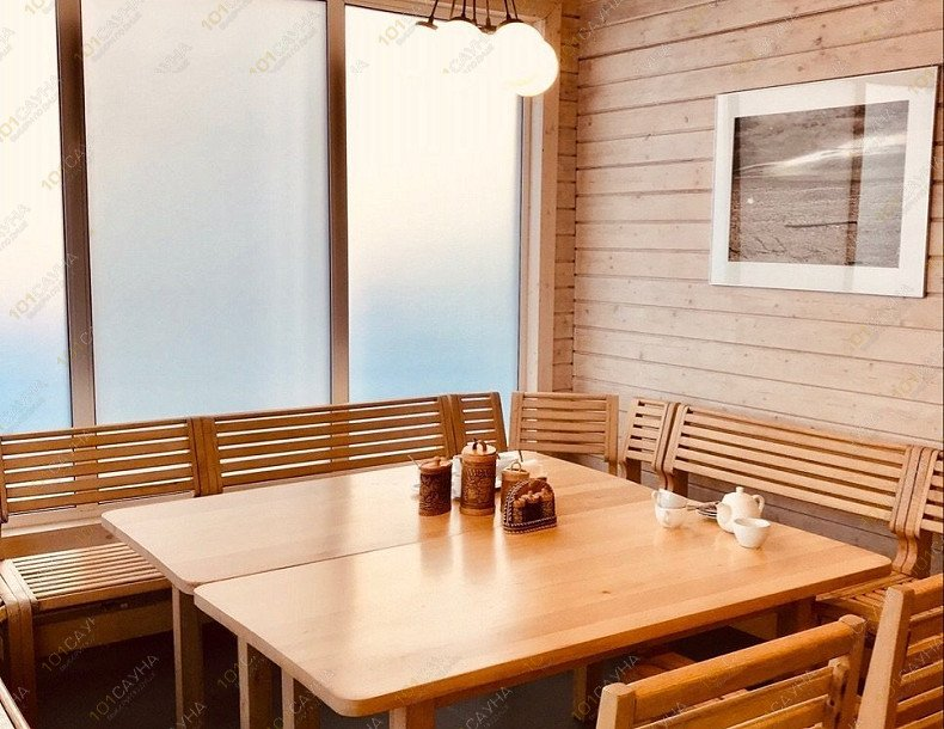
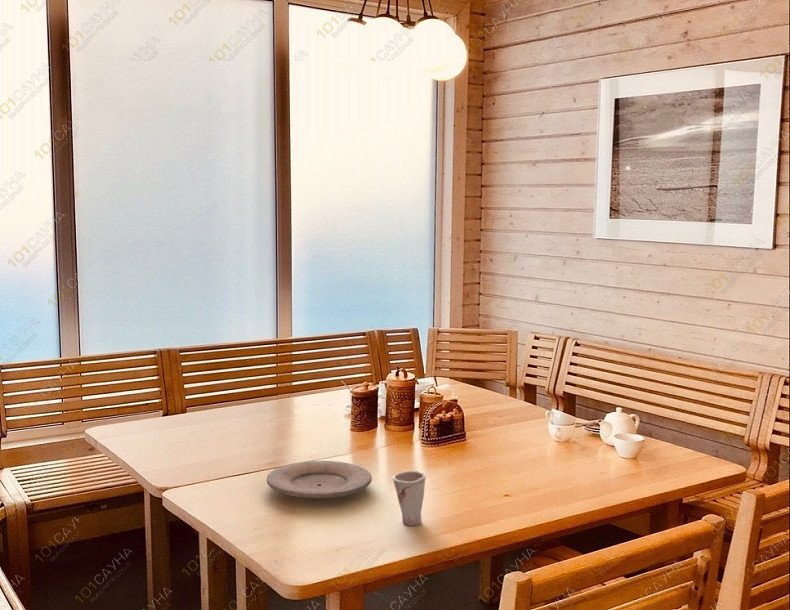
+ plate (319, 482)
+ cup (408, 498)
